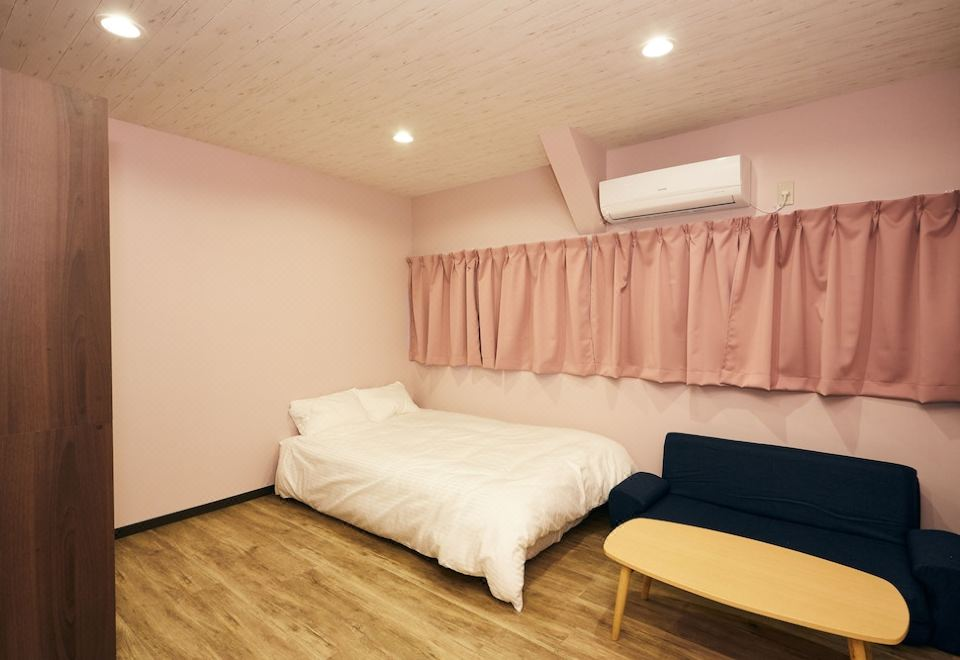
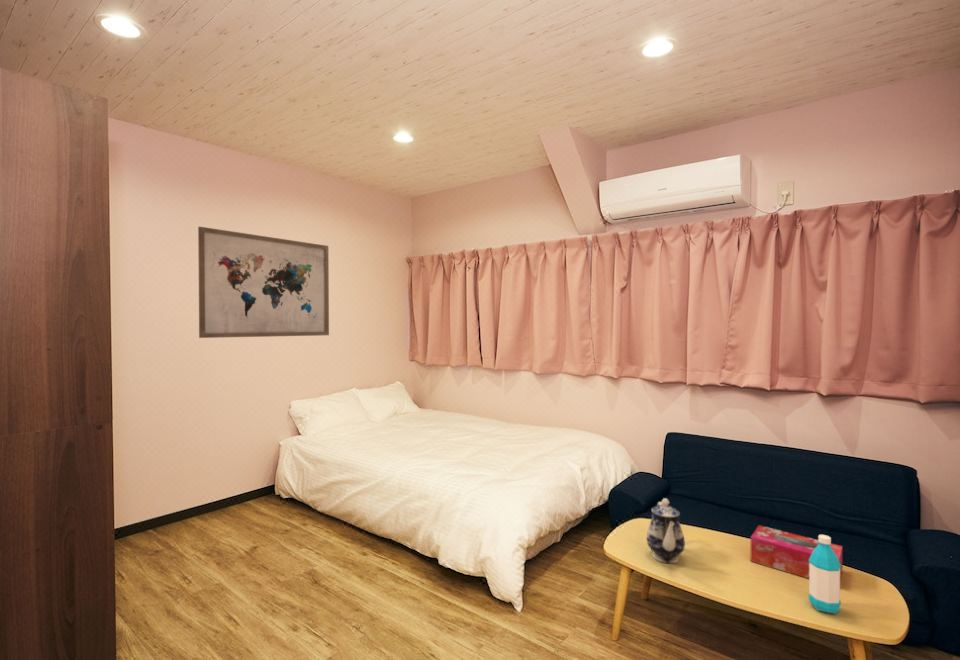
+ teapot (665, 528)
+ water bottle (824, 572)
+ tissue box (795, 553)
+ wall art (270, 286)
